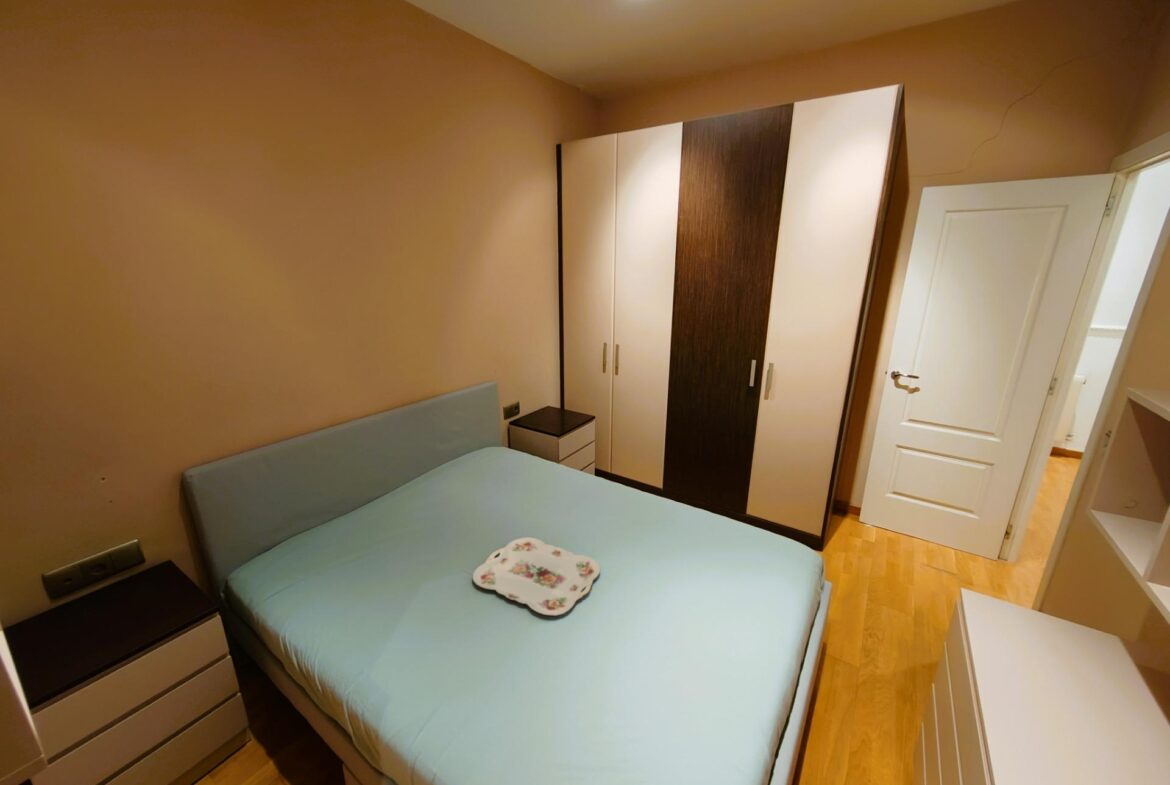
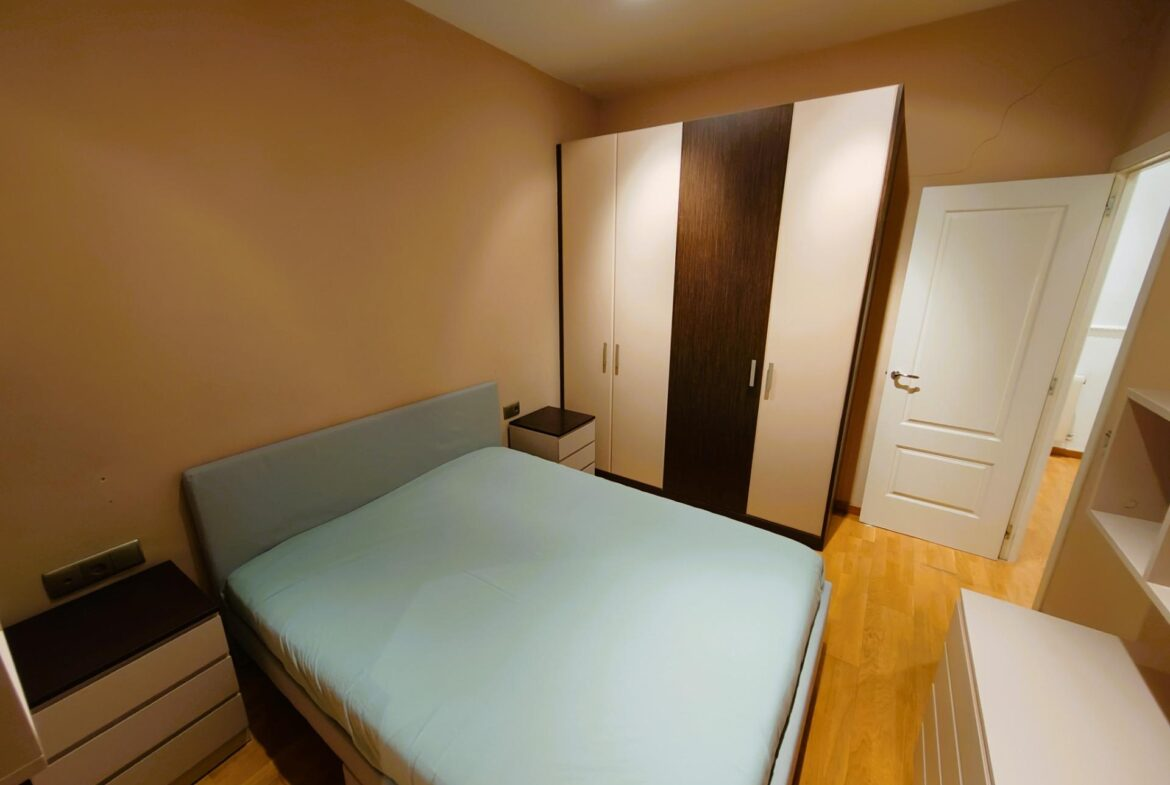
- serving tray (537, 572)
